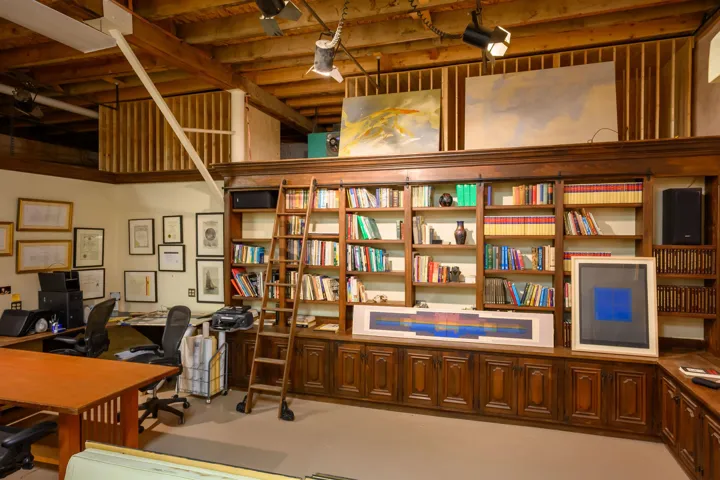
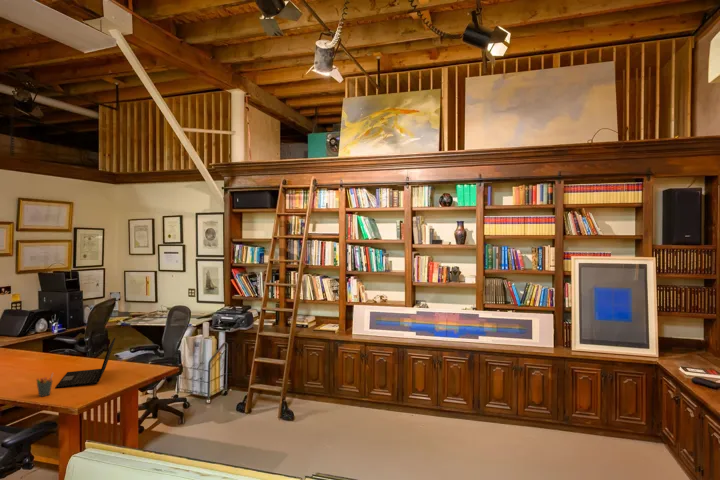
+ laptop (87, 370)
+ pen holder (44, 384)
